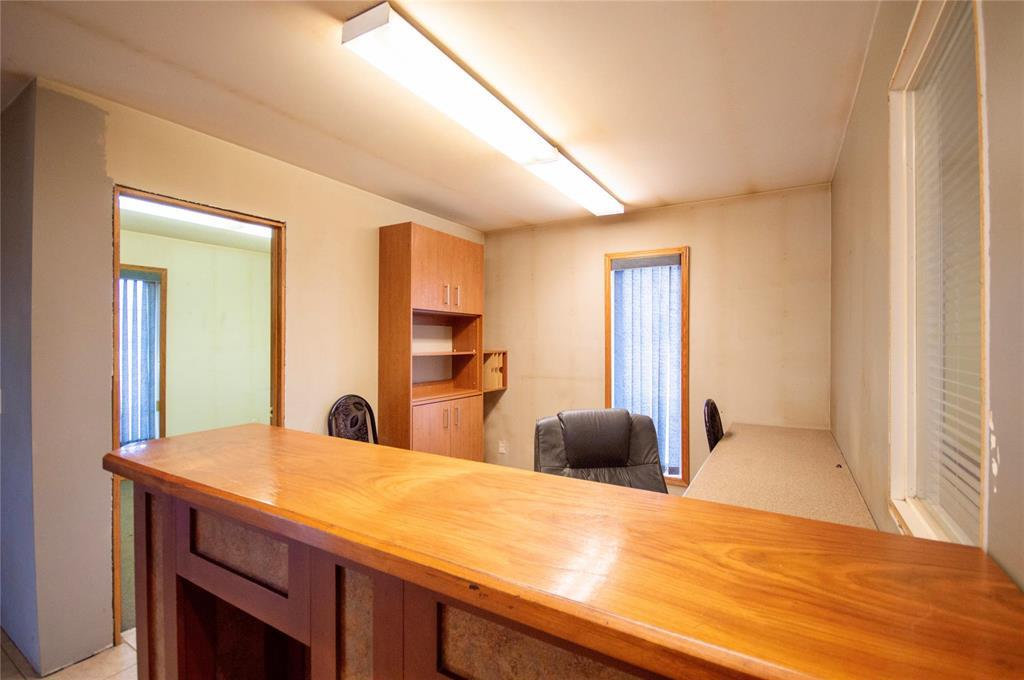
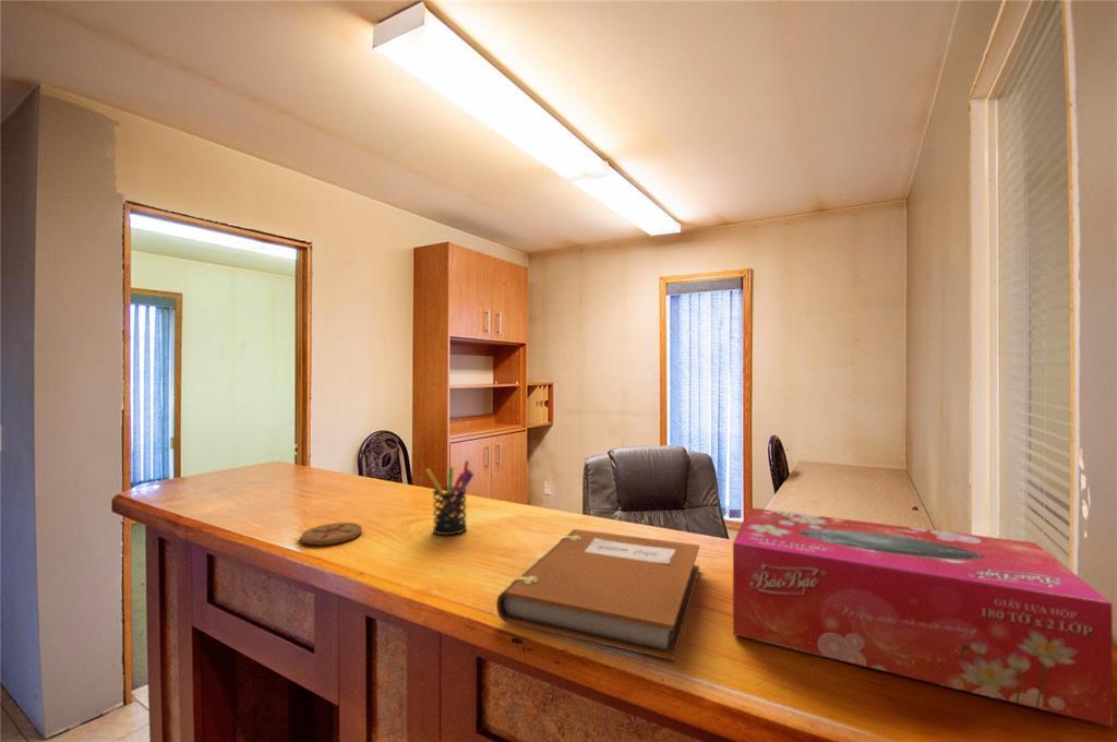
+ tissue box (884, 588)
+ notebook (610, 576)
+ coaster (332, 532)
+ pen holder (452, 494)
